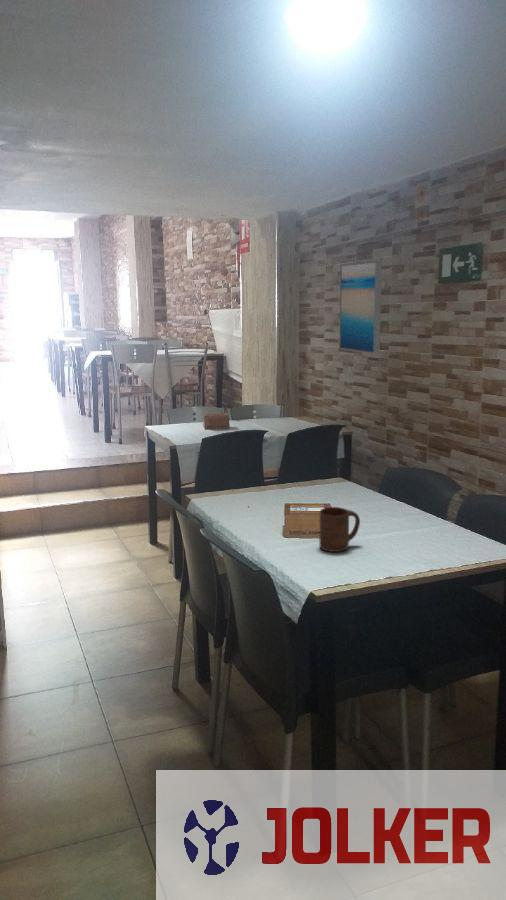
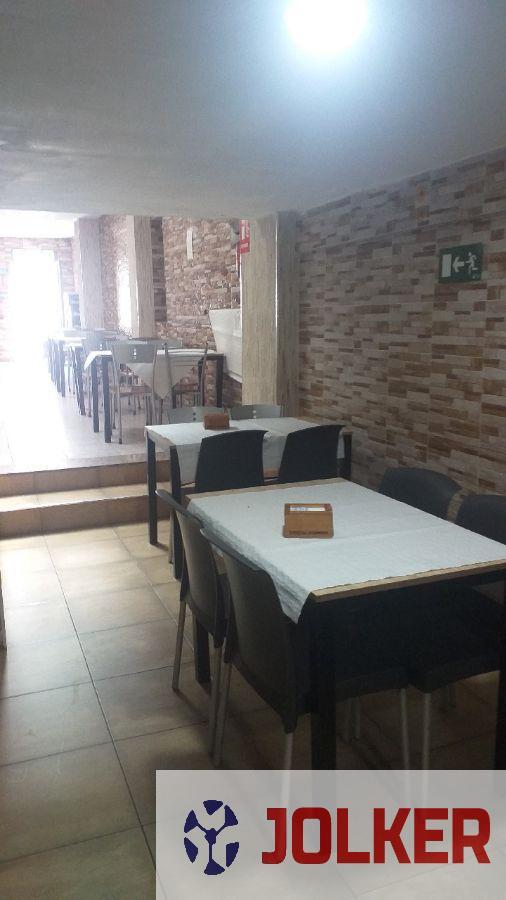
- cup (337, 528)
- wall art (359, 307)
